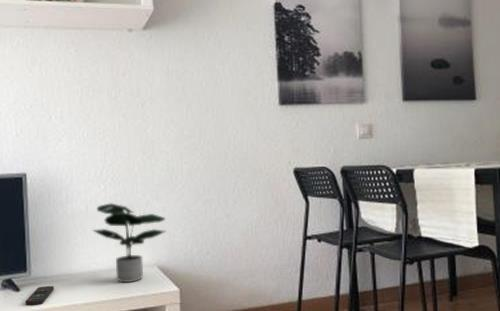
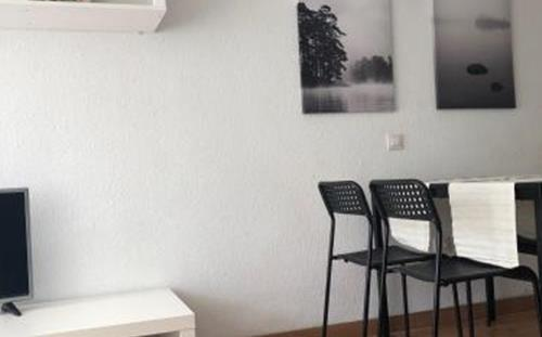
- potted plant (130, 240)
- remote control (40, 294)
